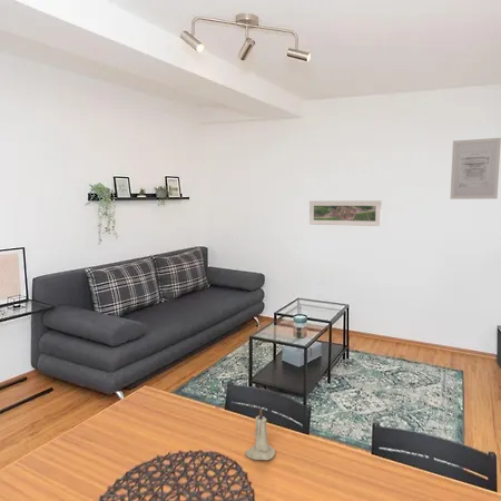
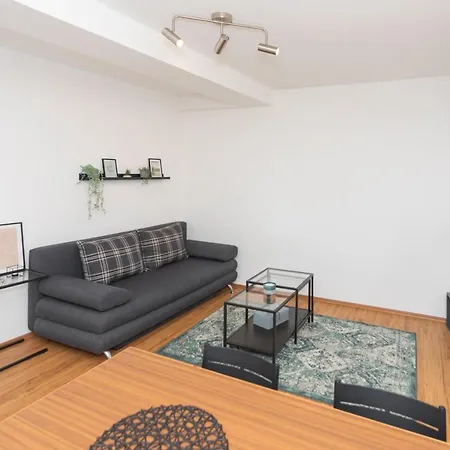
- wall art (474, 169)
- candle (259, 431)
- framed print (343, 213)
